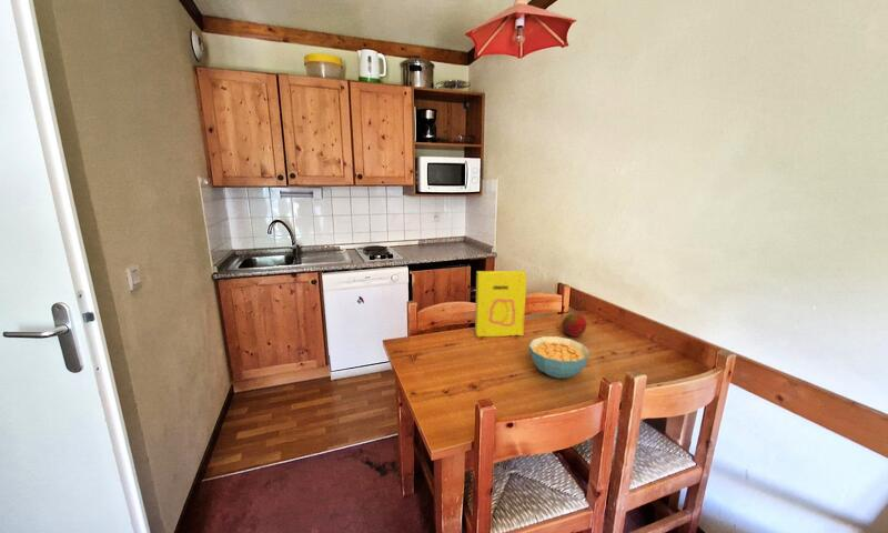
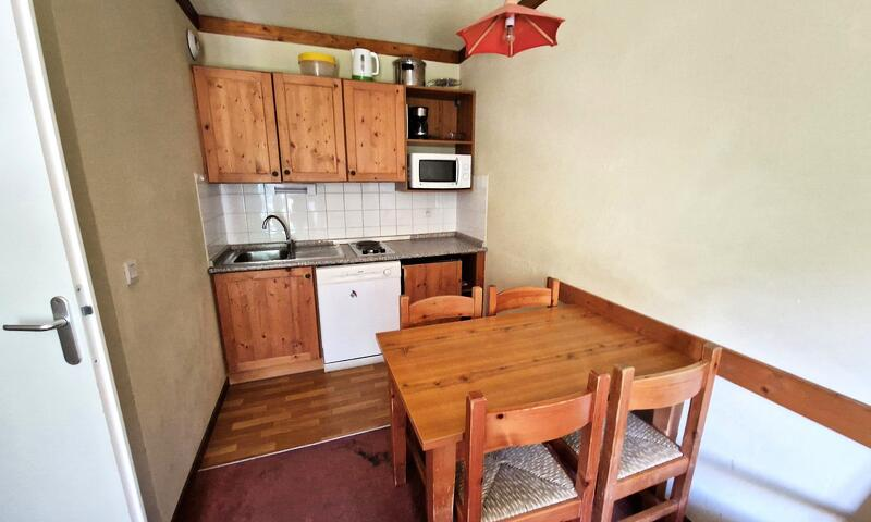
- cereal bowl (557, 361)
- fruit (573, 324)
- cereal box (500, 303)
